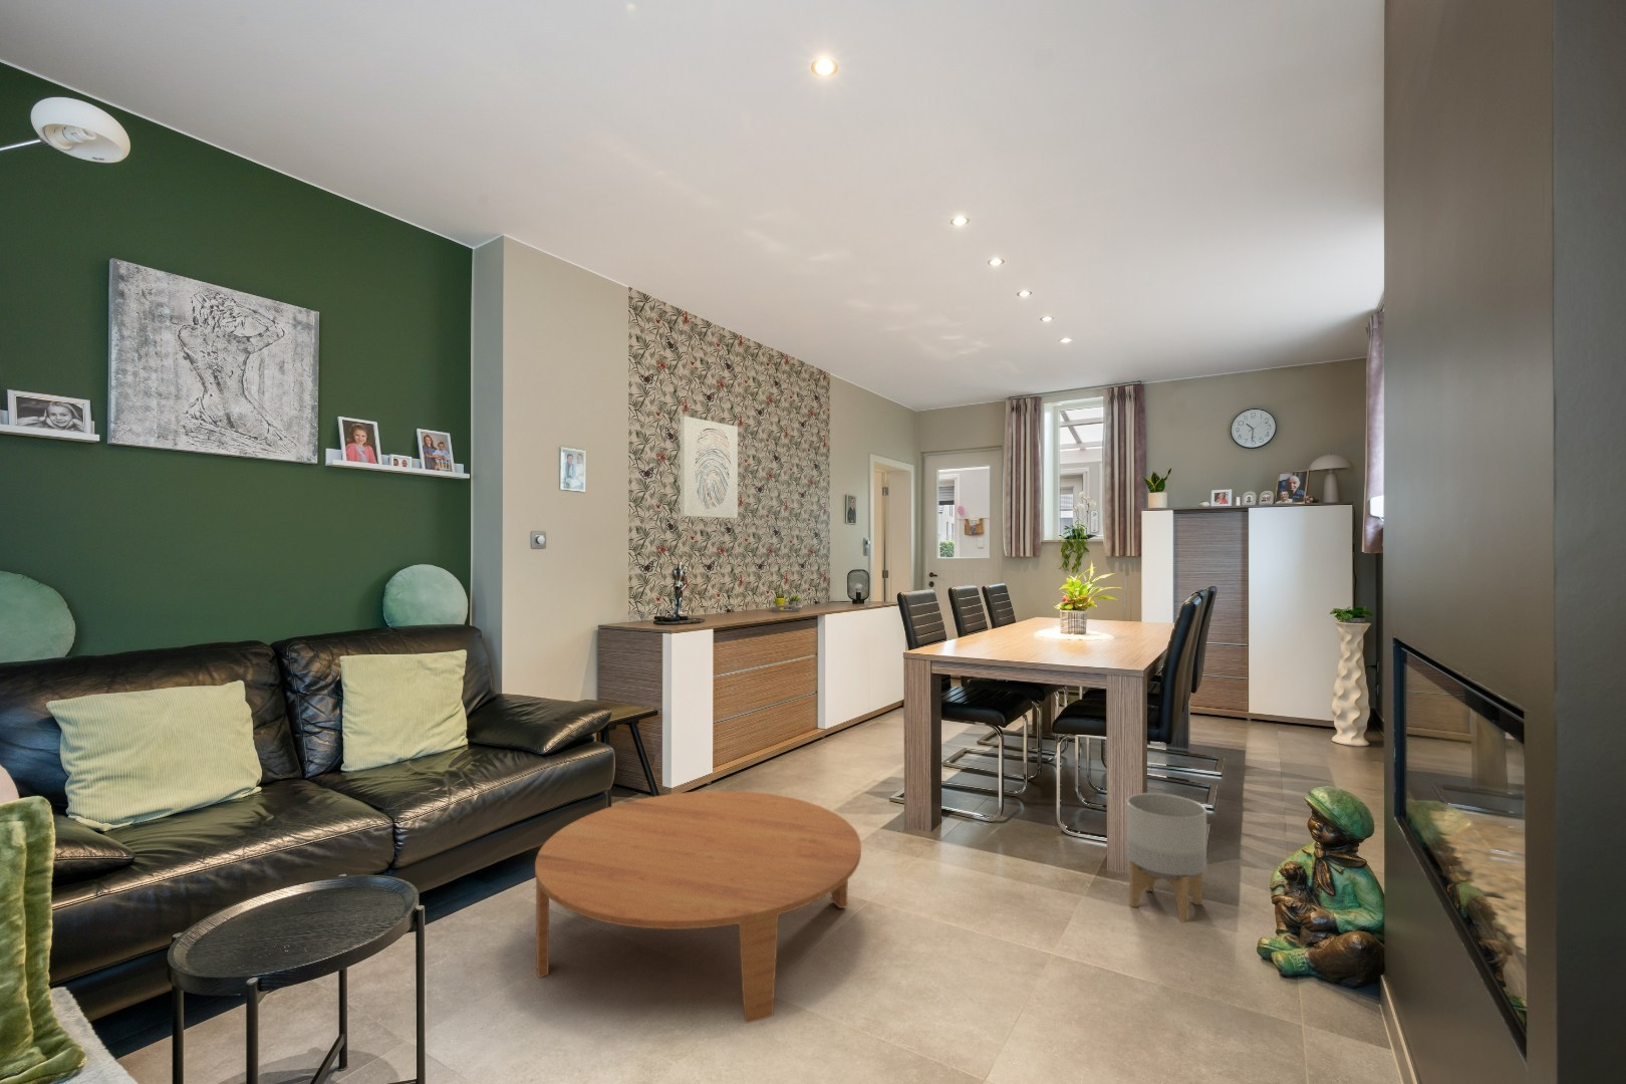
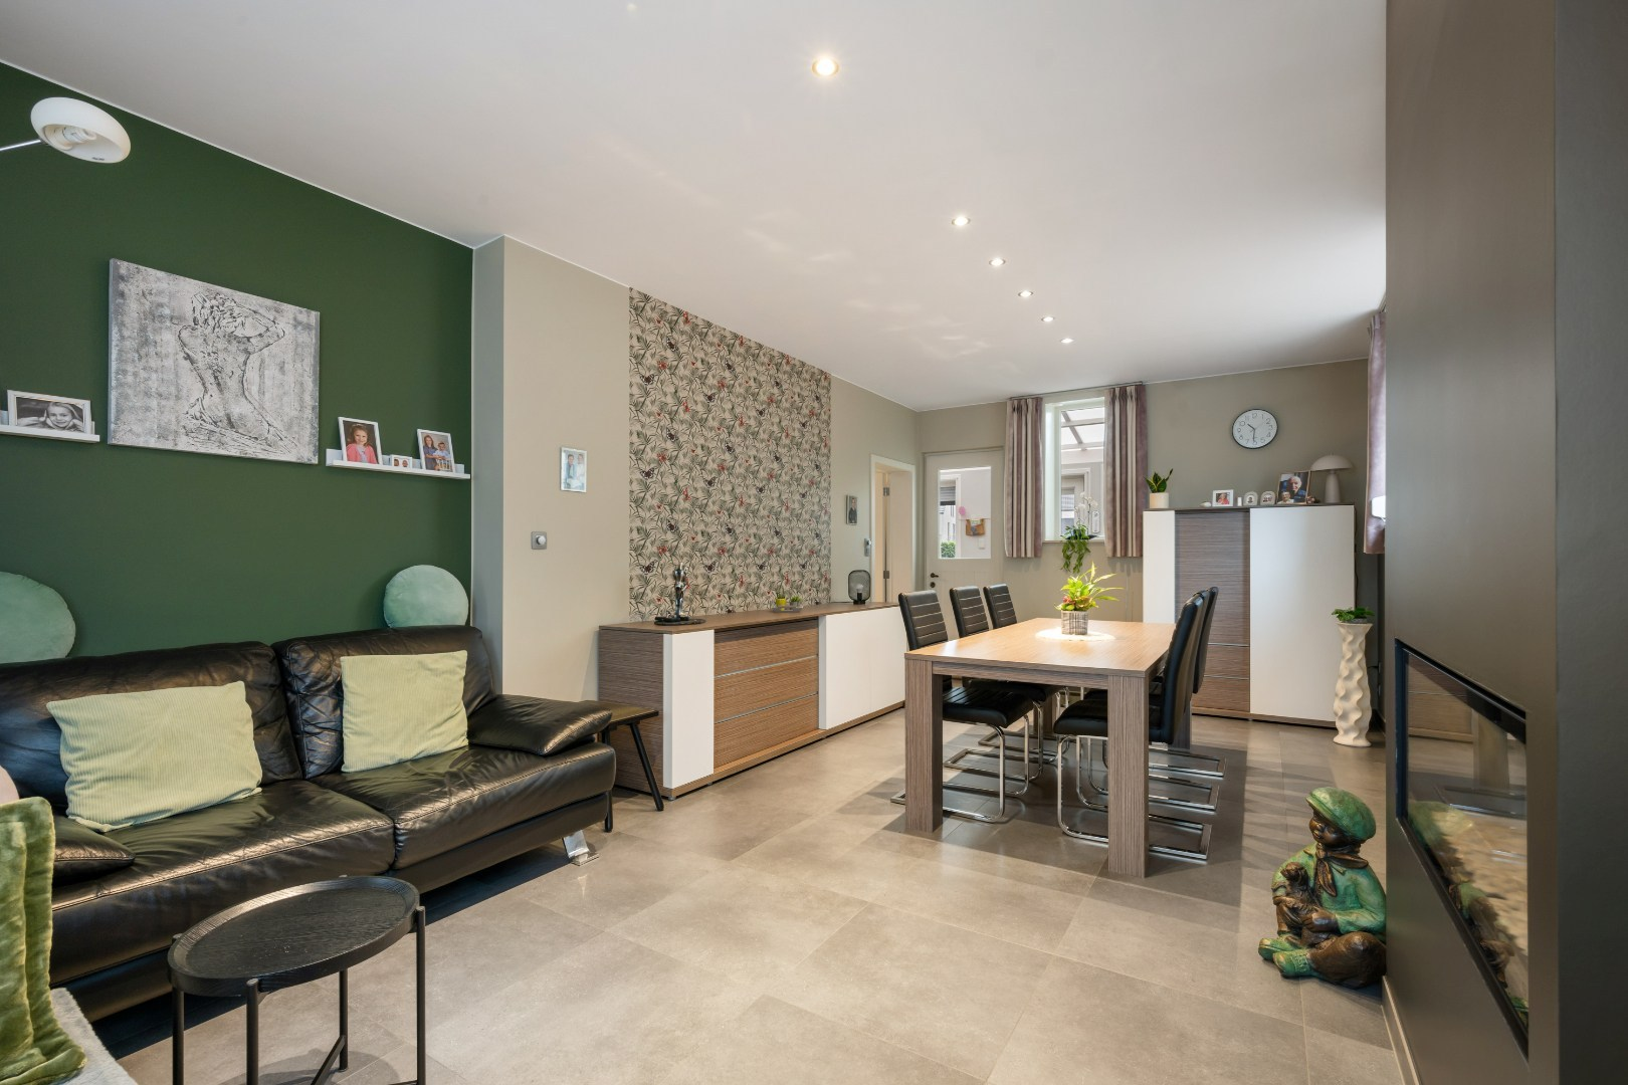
- planter (1165, 854)
- wall art (710, 468)
- coffee table (703, 888)
